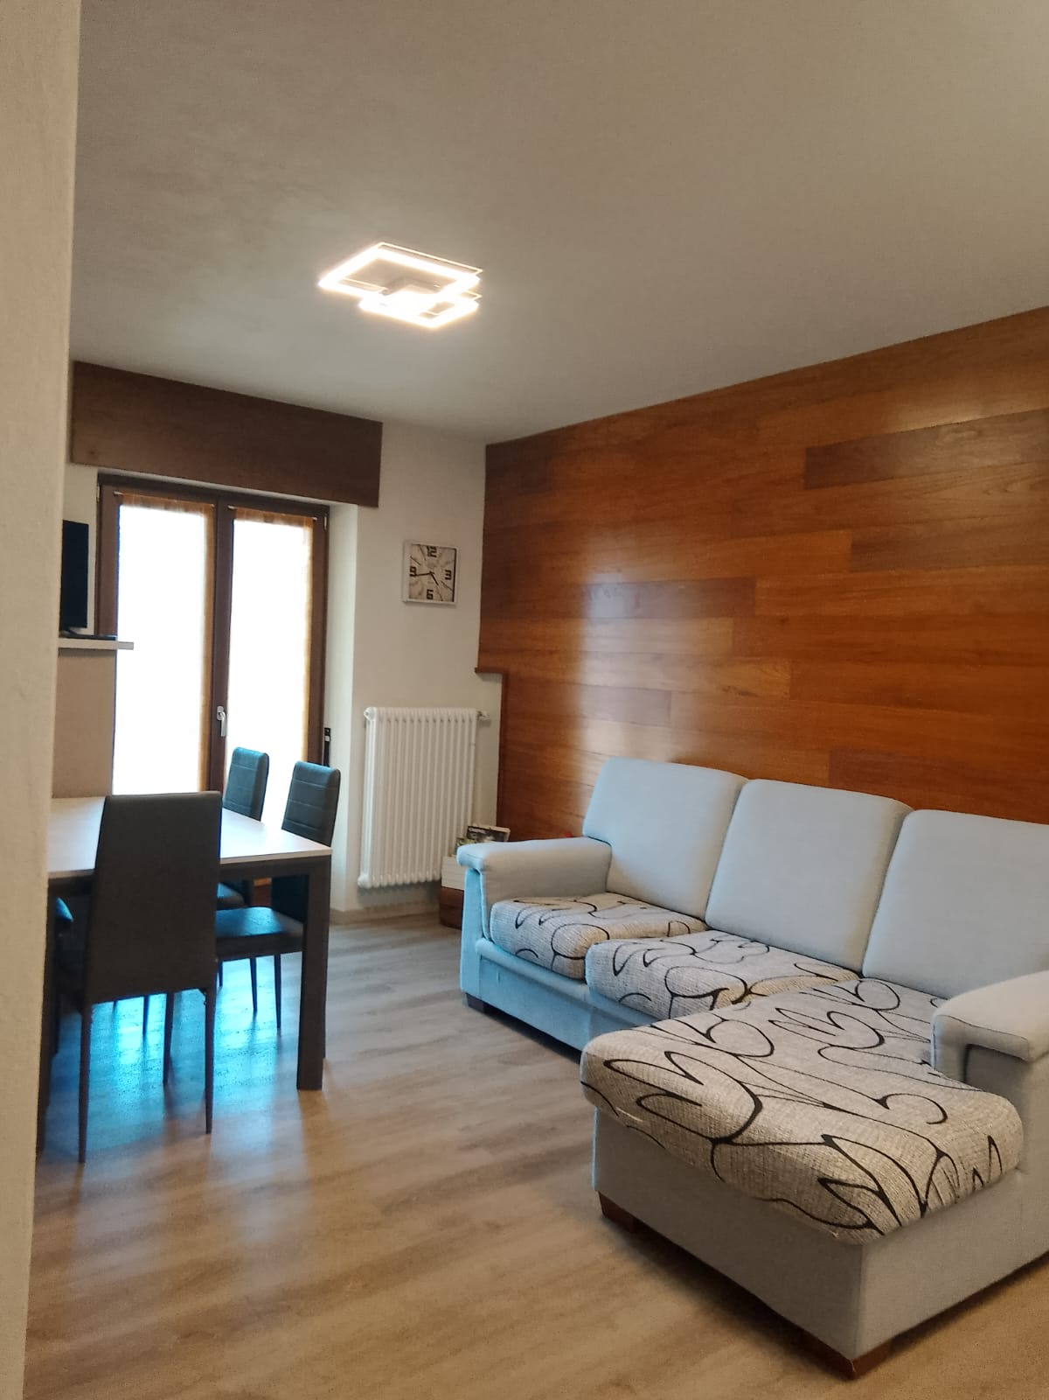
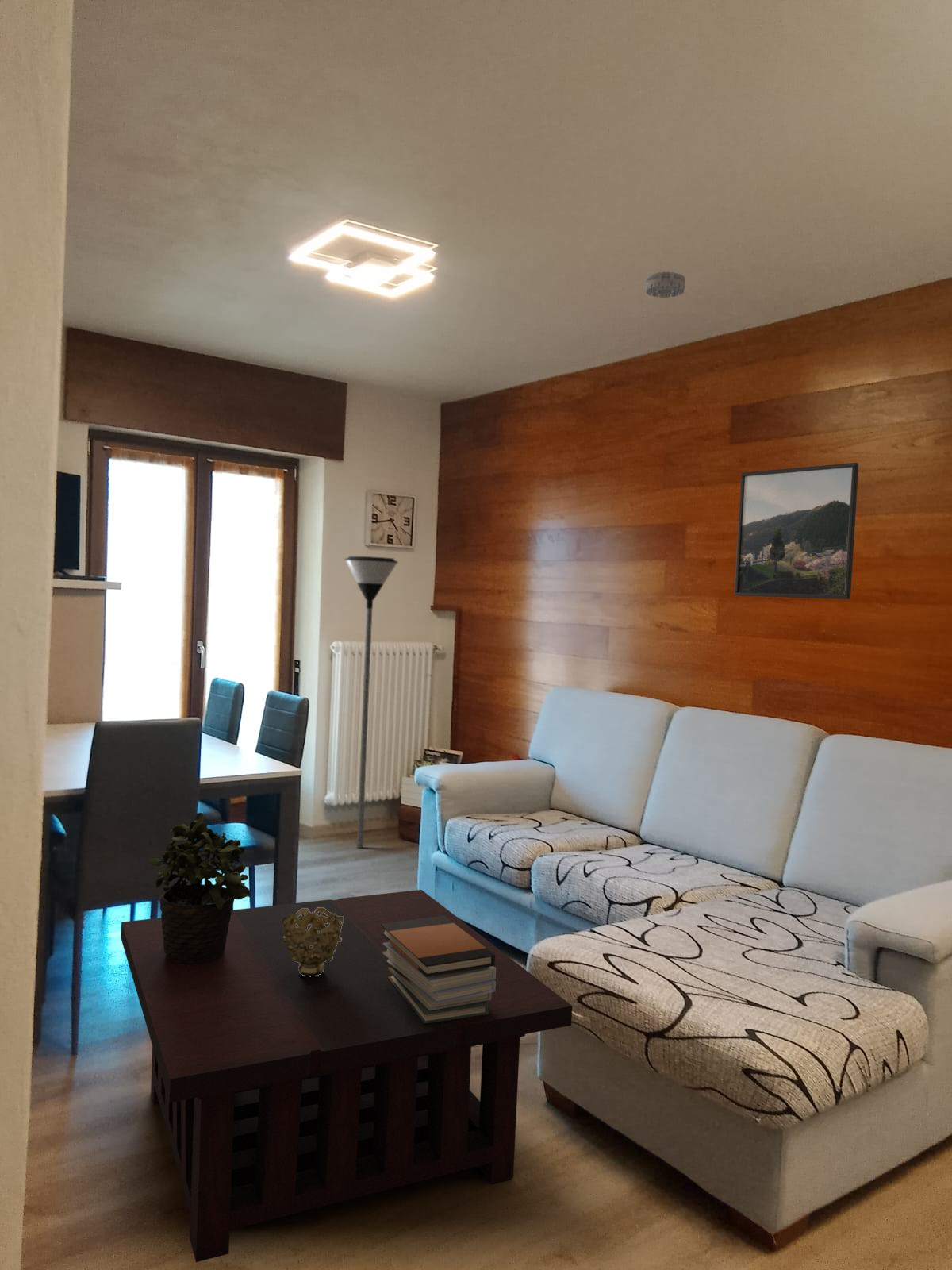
+ floor lamp (365, 702)
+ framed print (793, 533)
+ decorative bowl (312, 944)
+ book stack (436, 967)
+ potted plant (199, 883)
+ smoke detector (665, 284)
+ coffee table (324, 1047)
